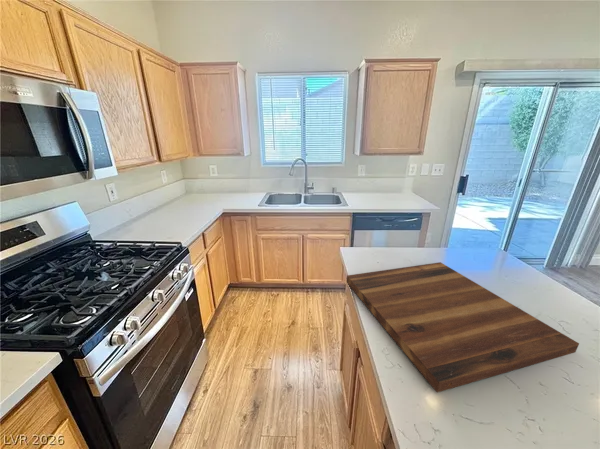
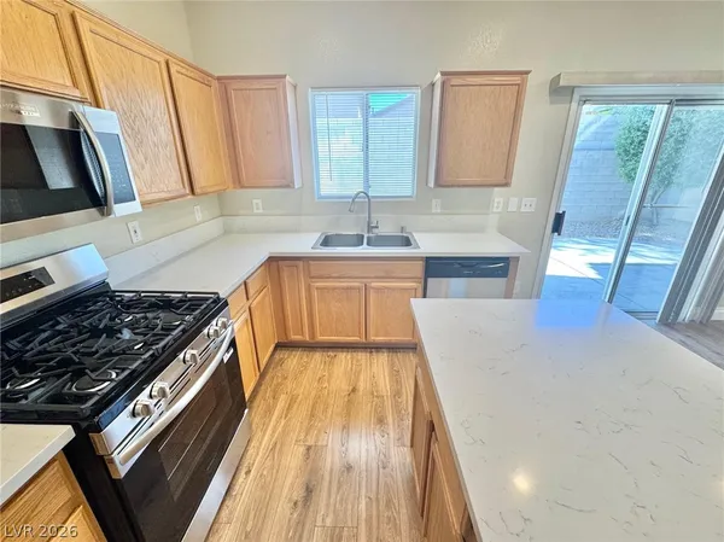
- cutting board (439, 306)
